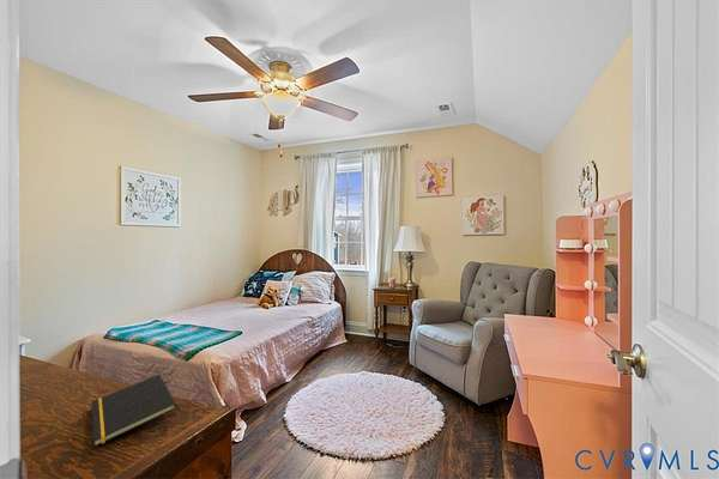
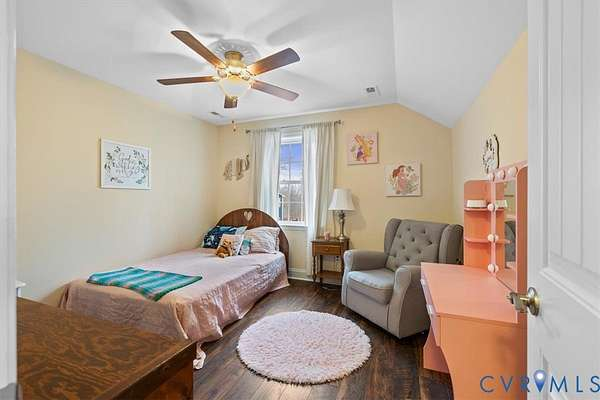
- notepad (132, 405)
